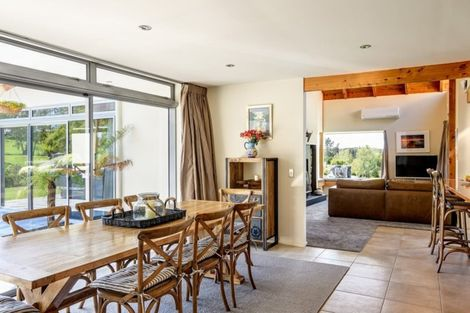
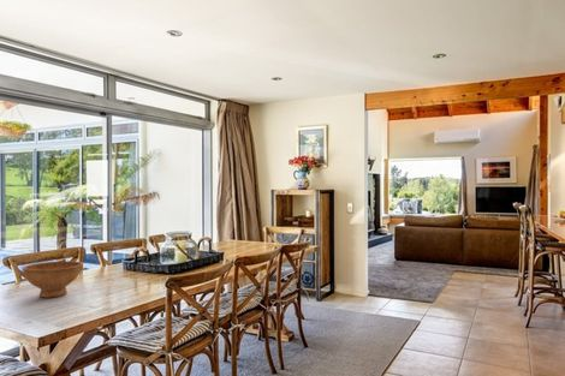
+ bowl (53, 279)
